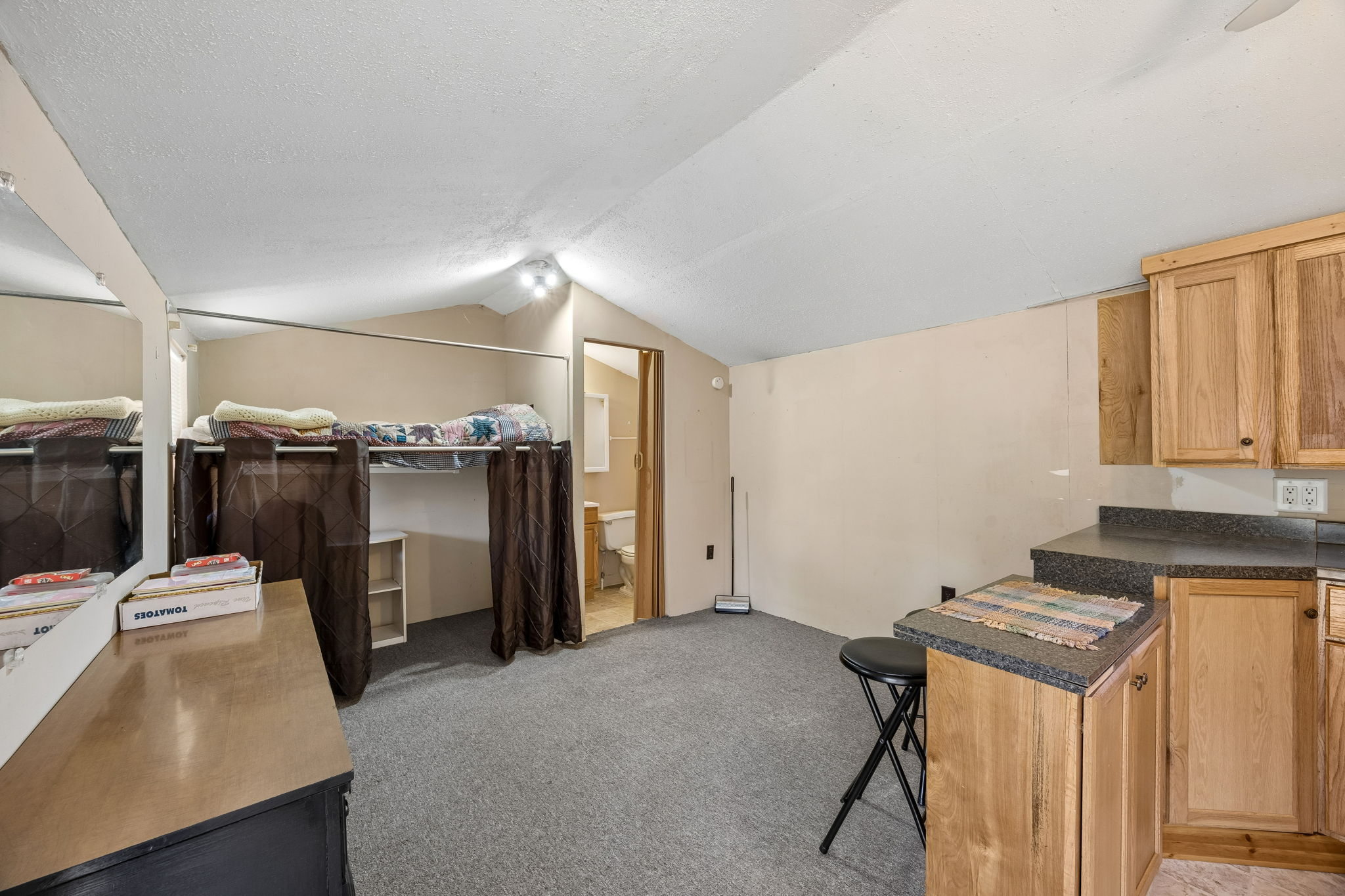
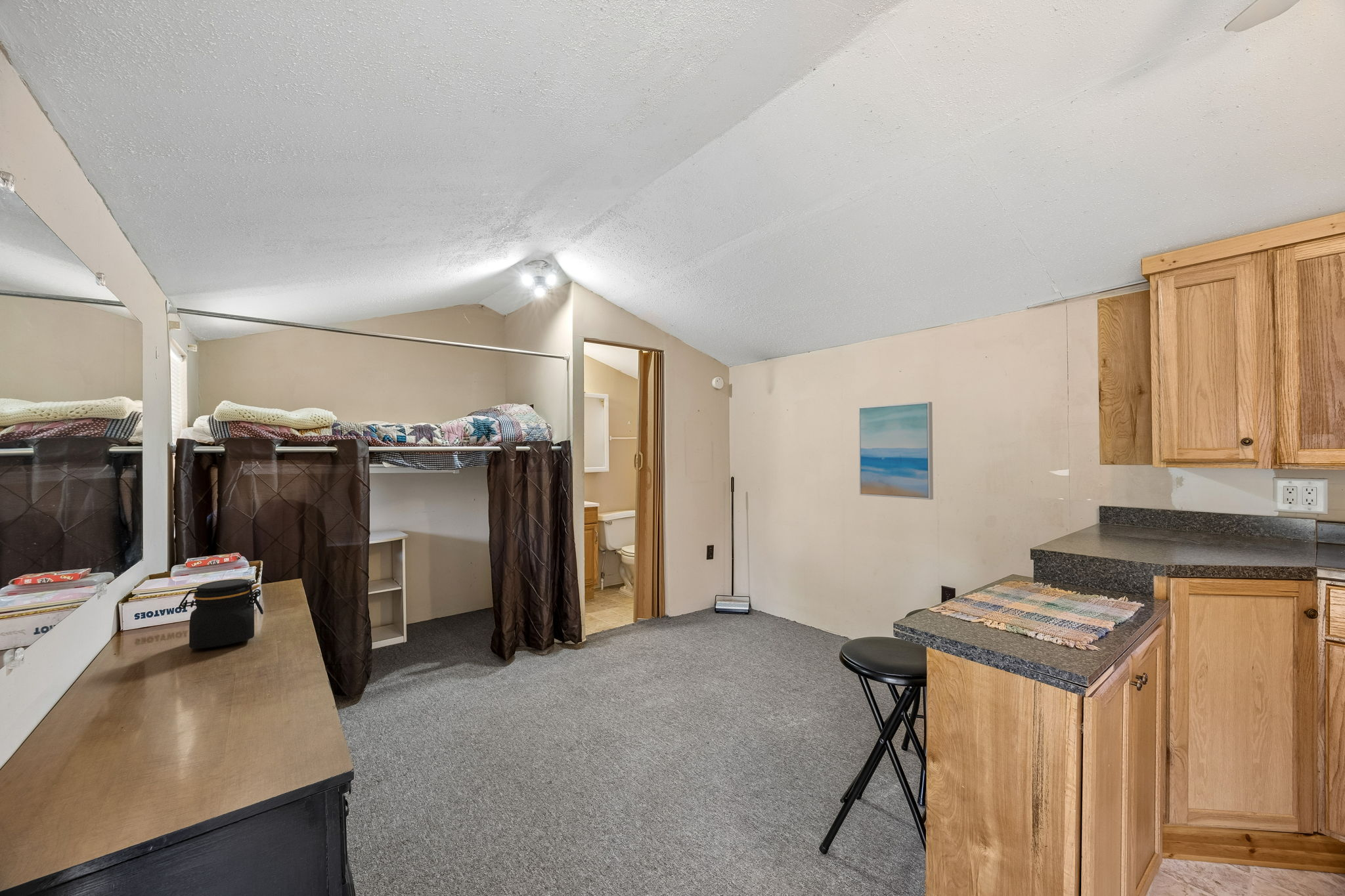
+ wall art (894, 450)
+ jar (223, 612)
